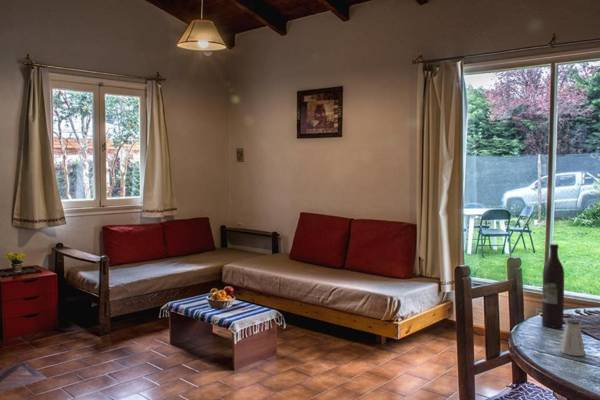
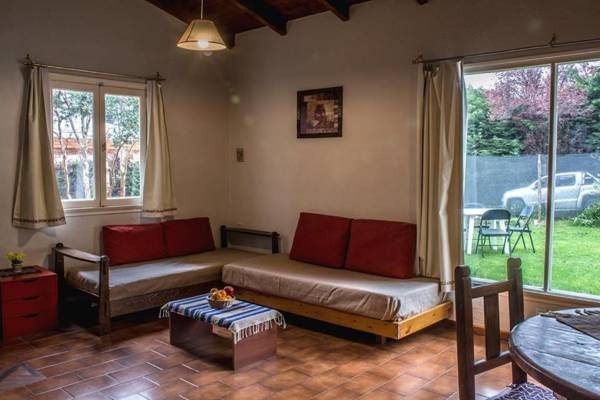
- wine bottle (553, 284)
- saltshaker (572, 336)
